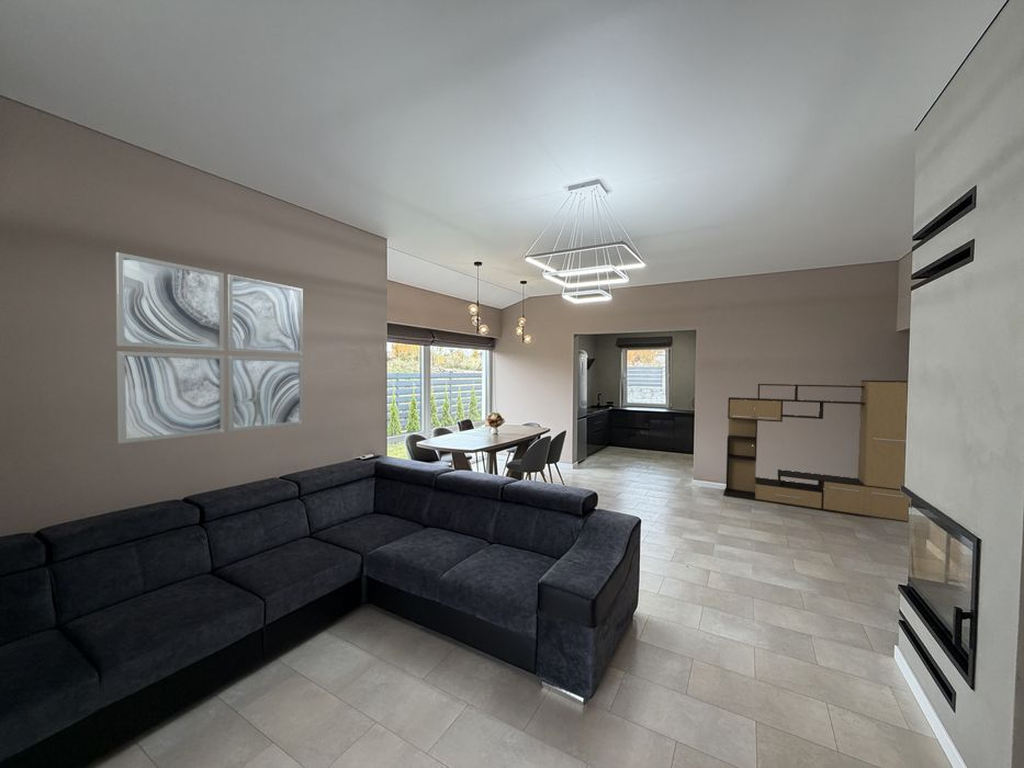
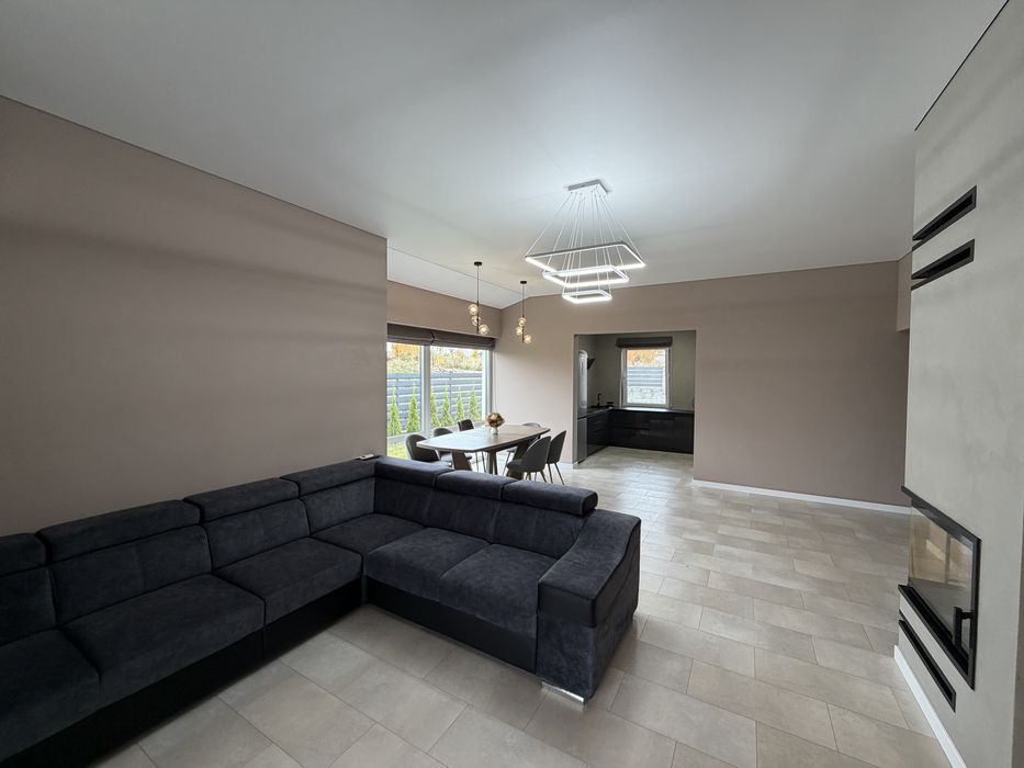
- media console (814, 418)
- wall art (227, 355)
